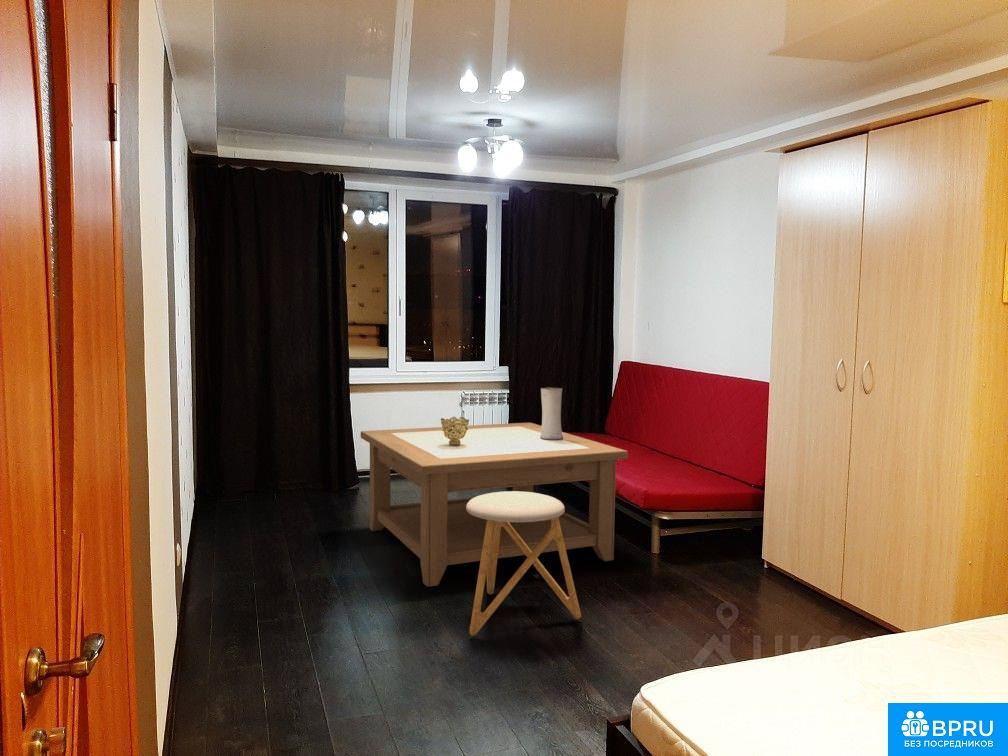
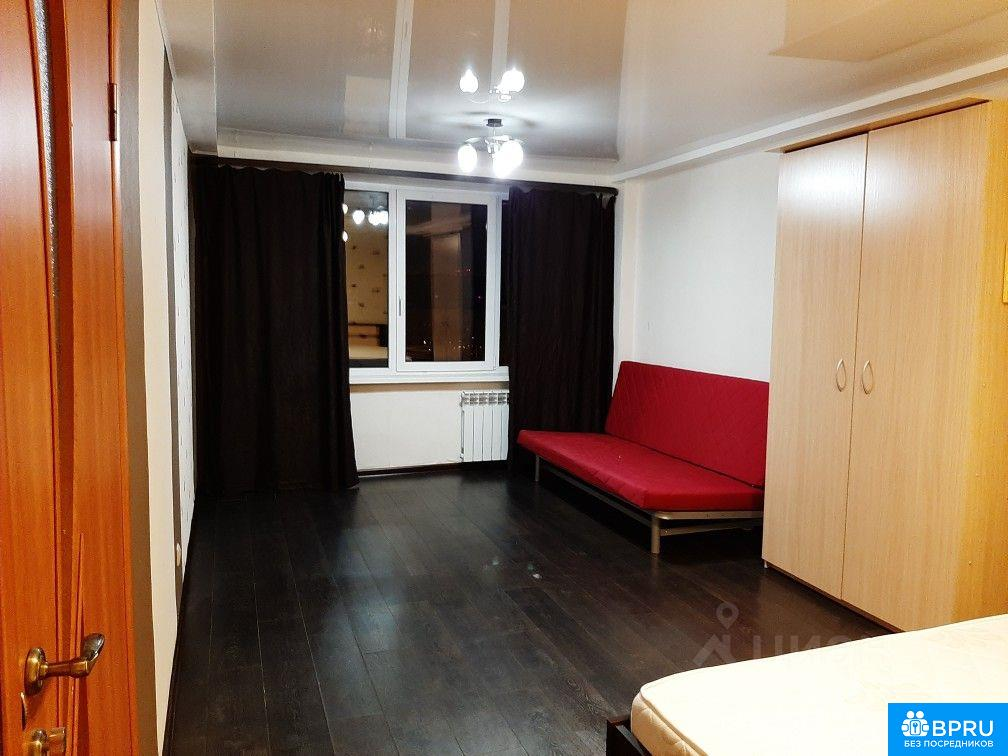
- stool (520, 548)
- decorative bowl (454, 431)
- coffee table (482, 489)
- vase (552, 413)
